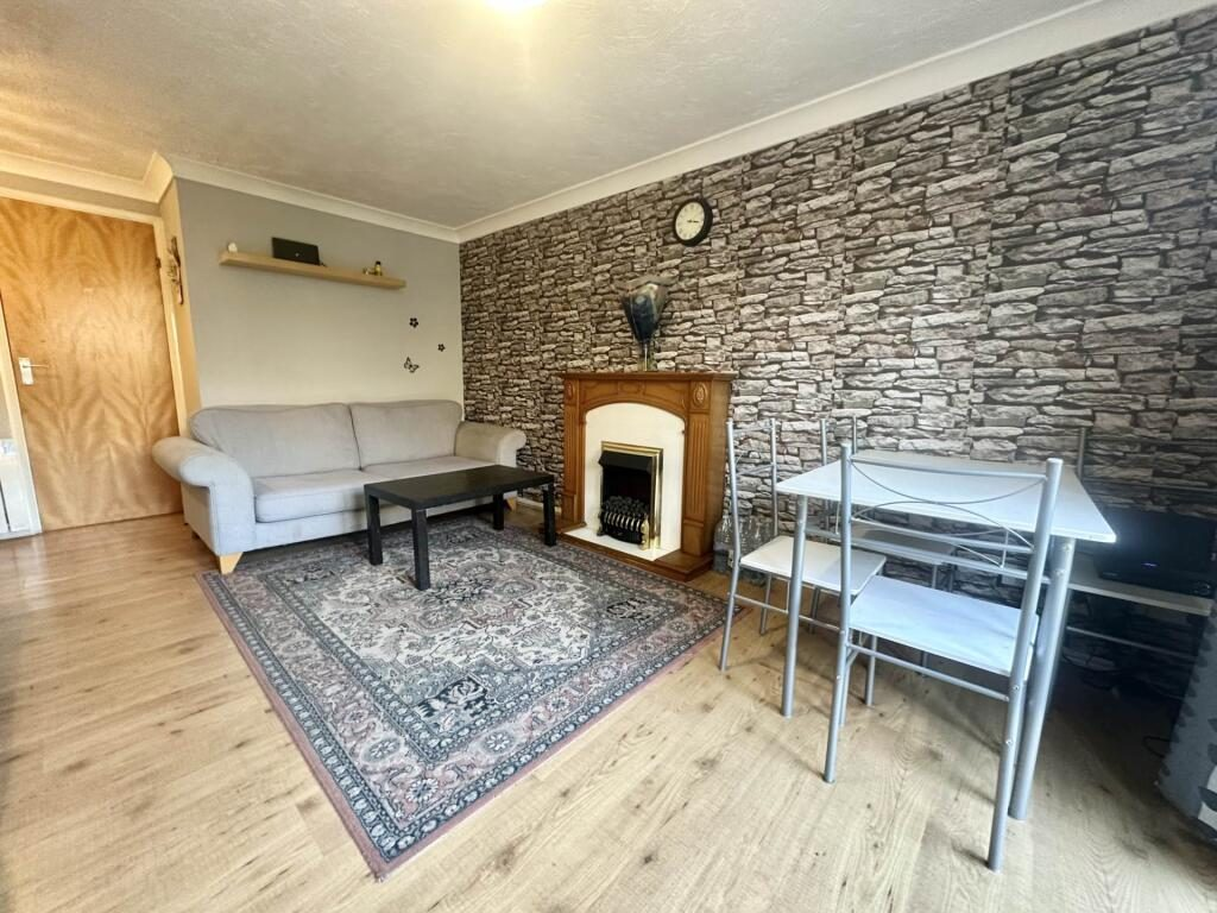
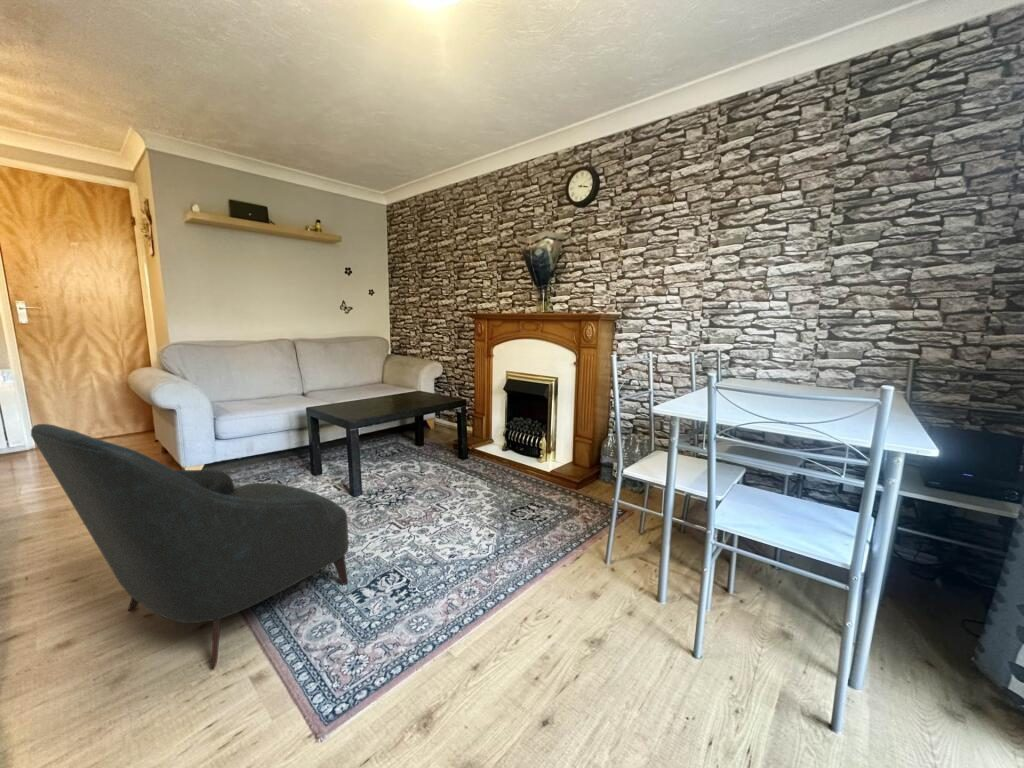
+ armchair (213, 510)
